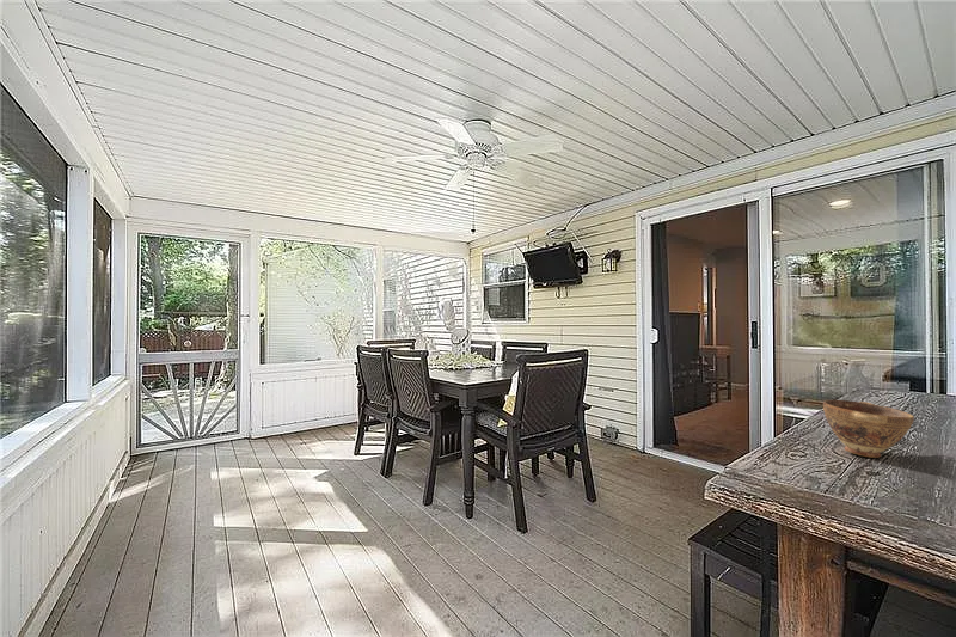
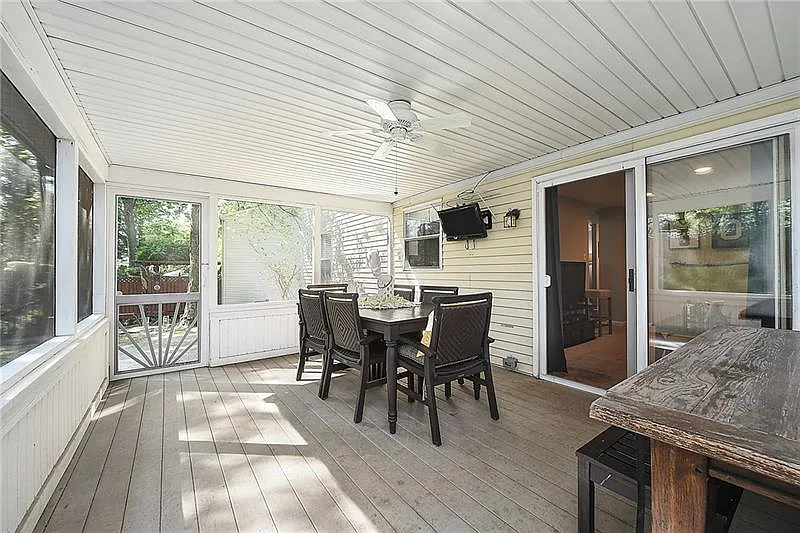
- bowl (866, 429)
